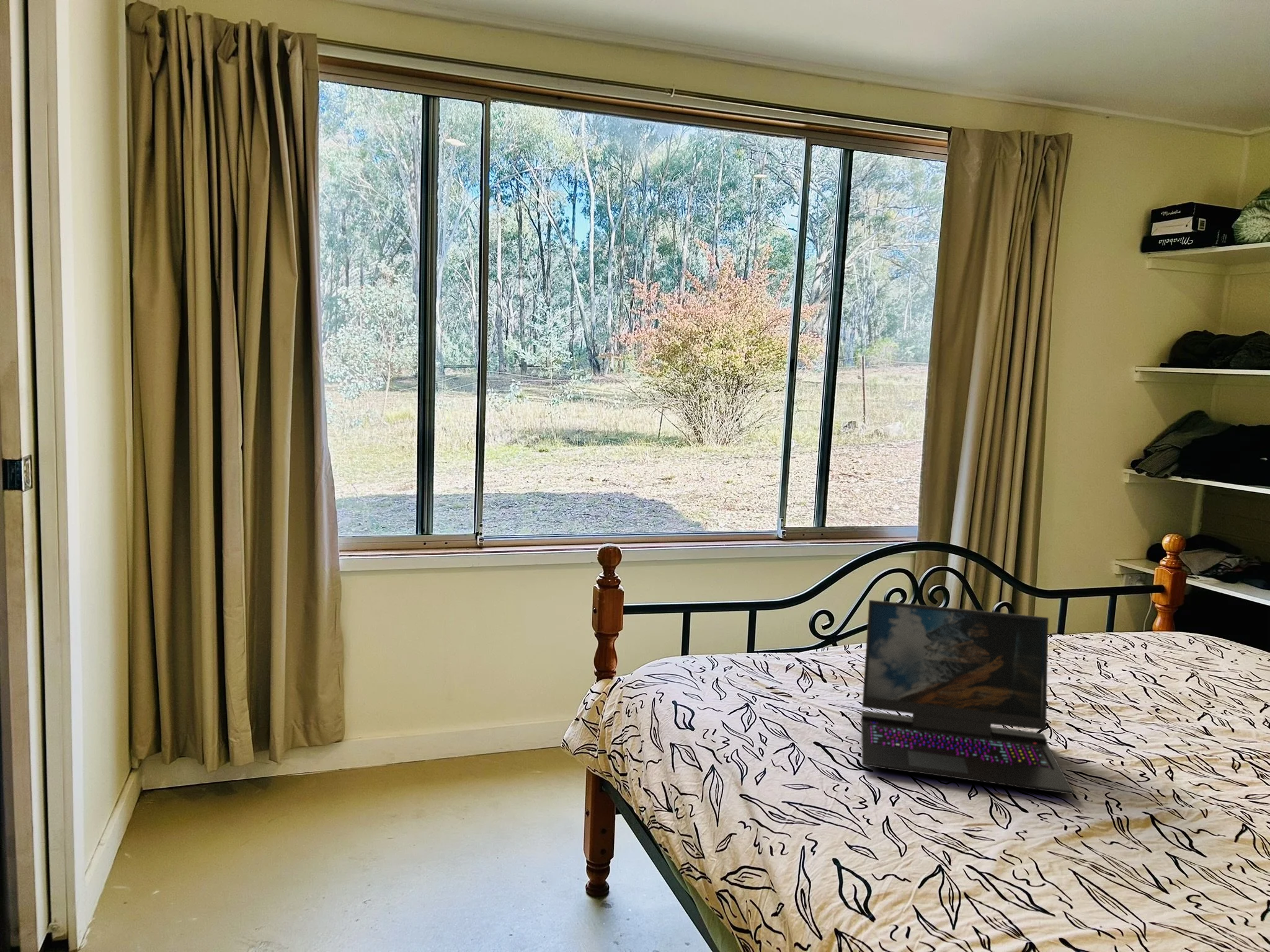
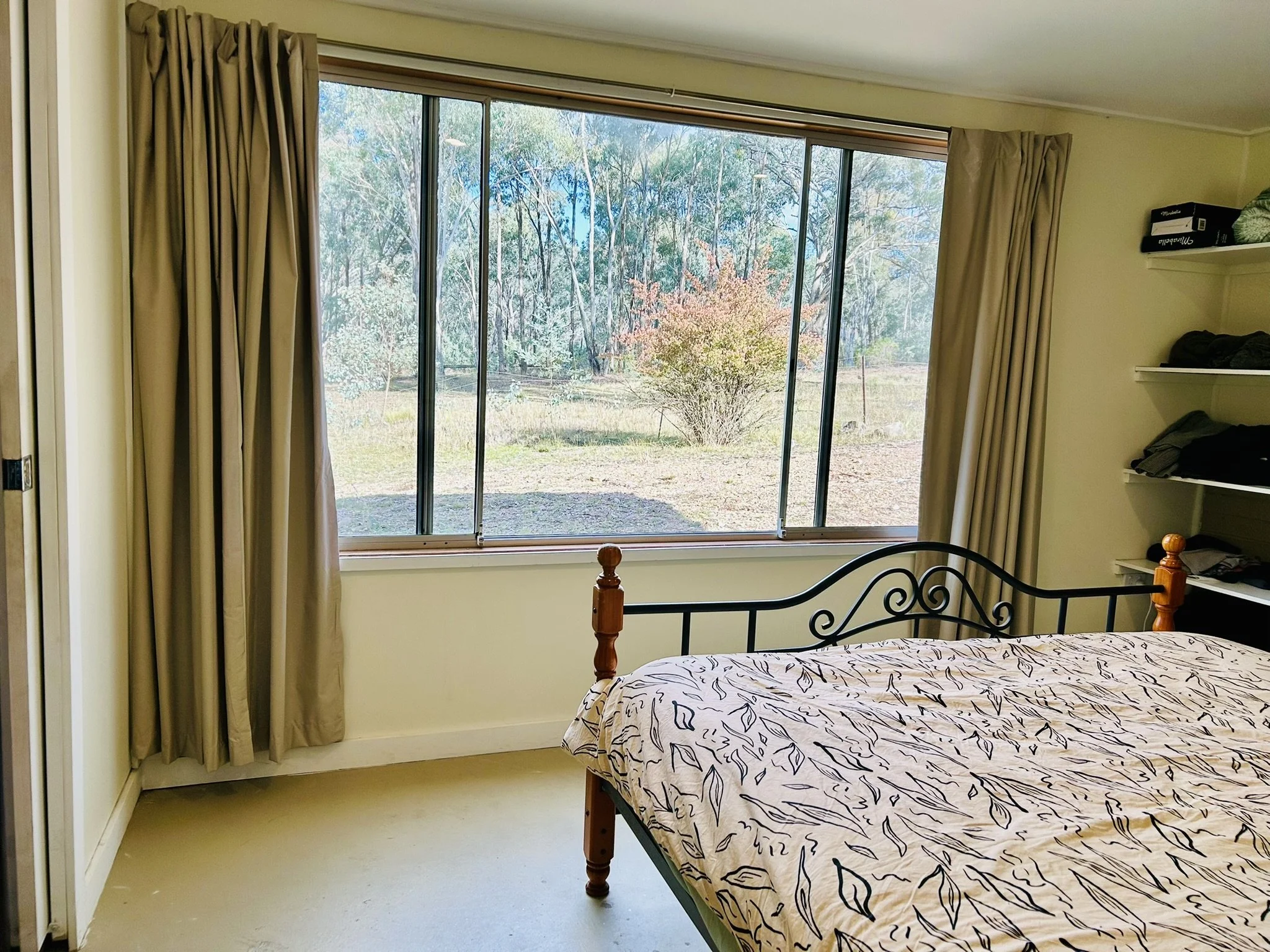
- laptop (960, 689)
